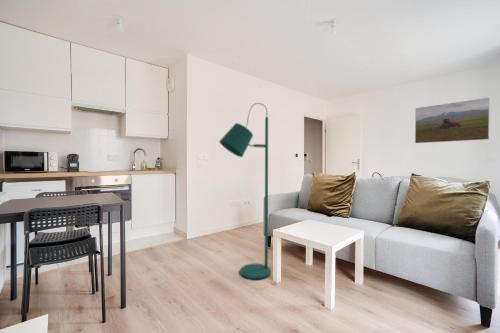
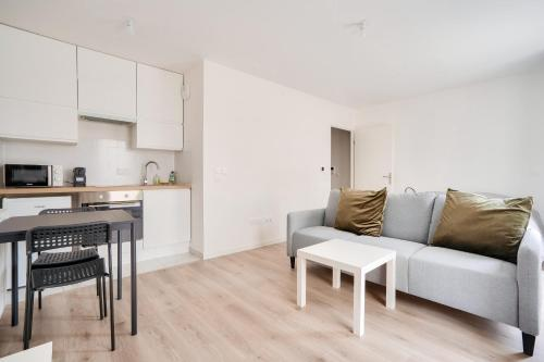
- floor lamp (265, 188)
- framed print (449, 122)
